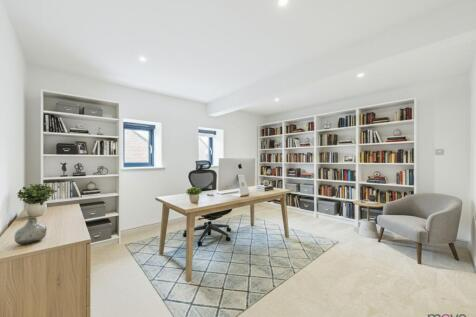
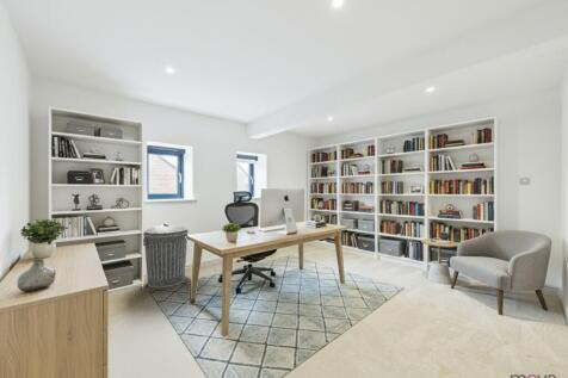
+ trash can (166, 252)
